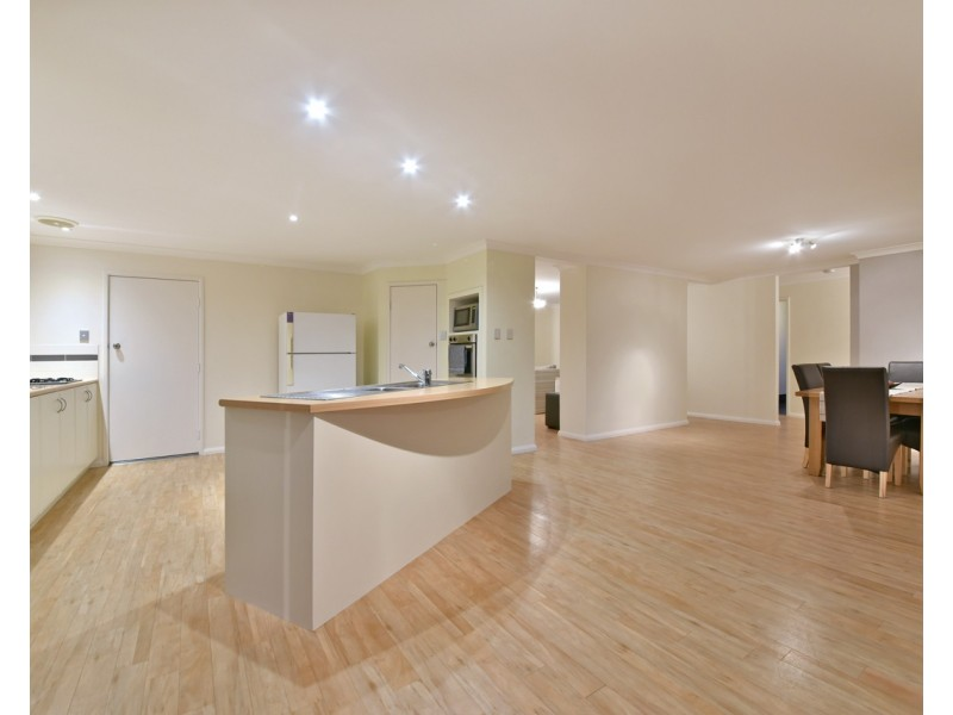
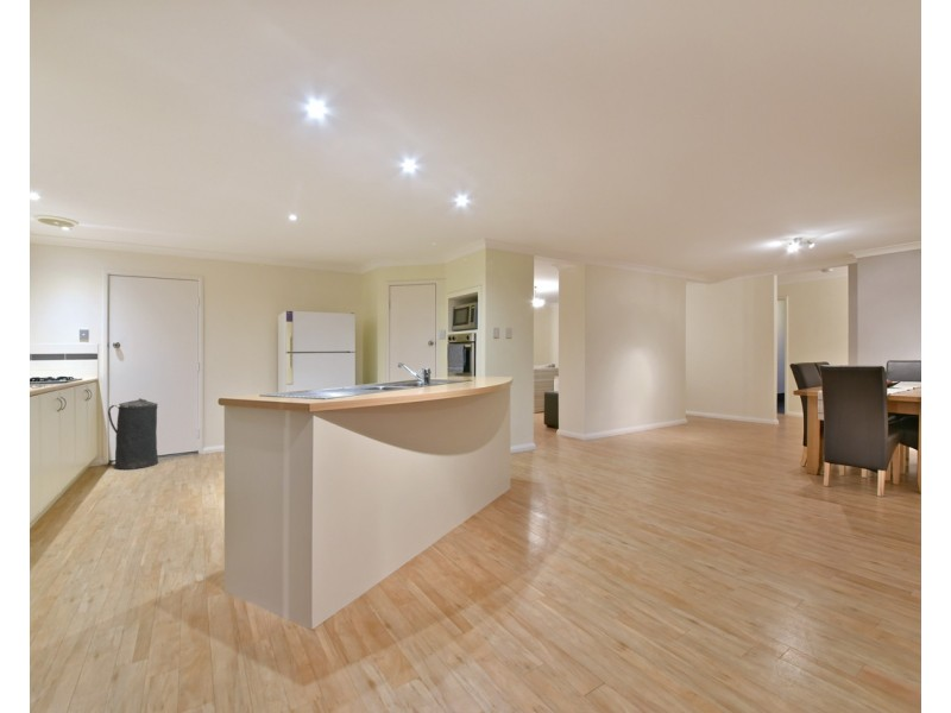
+ trash can (133, 431)
